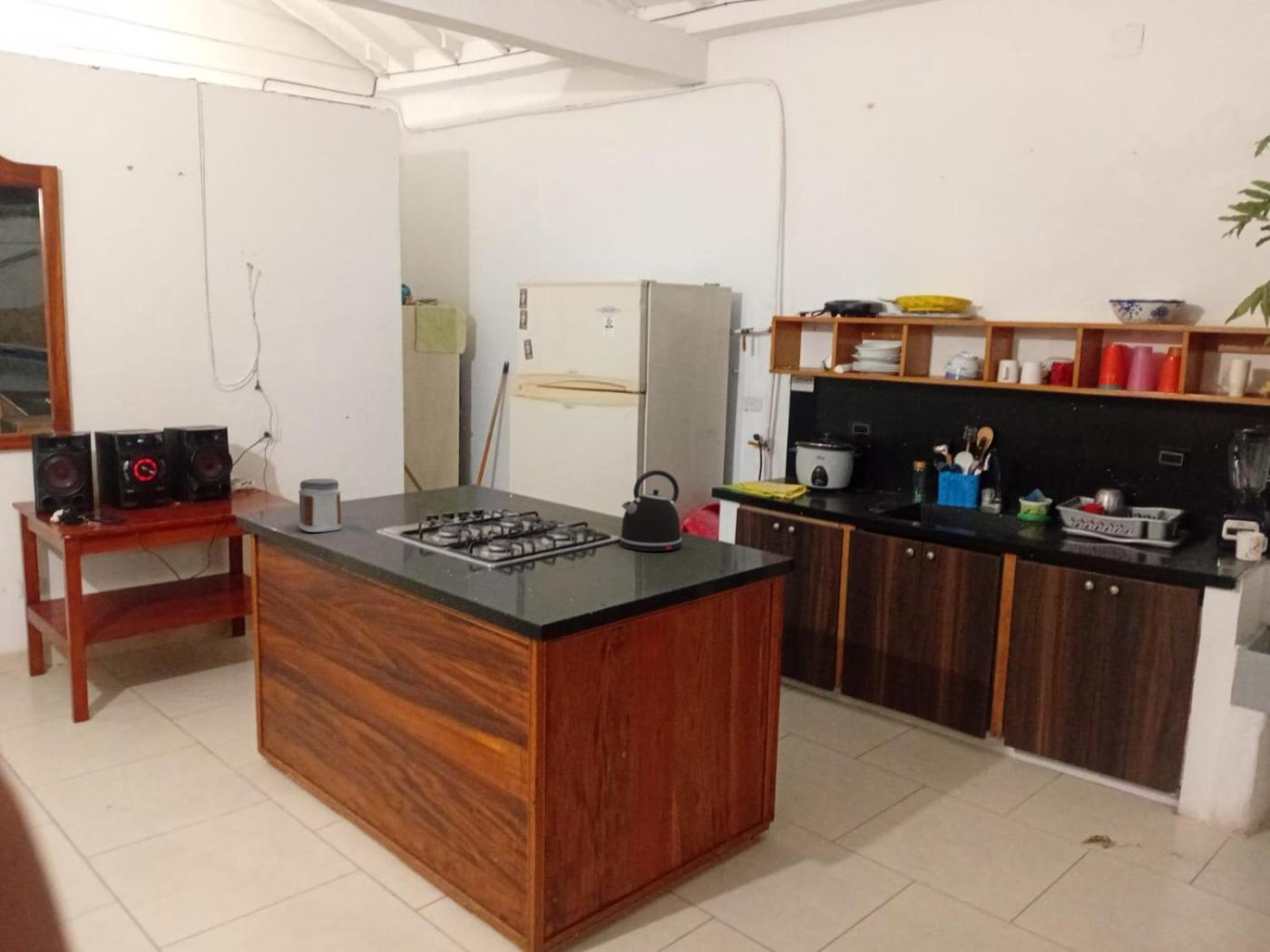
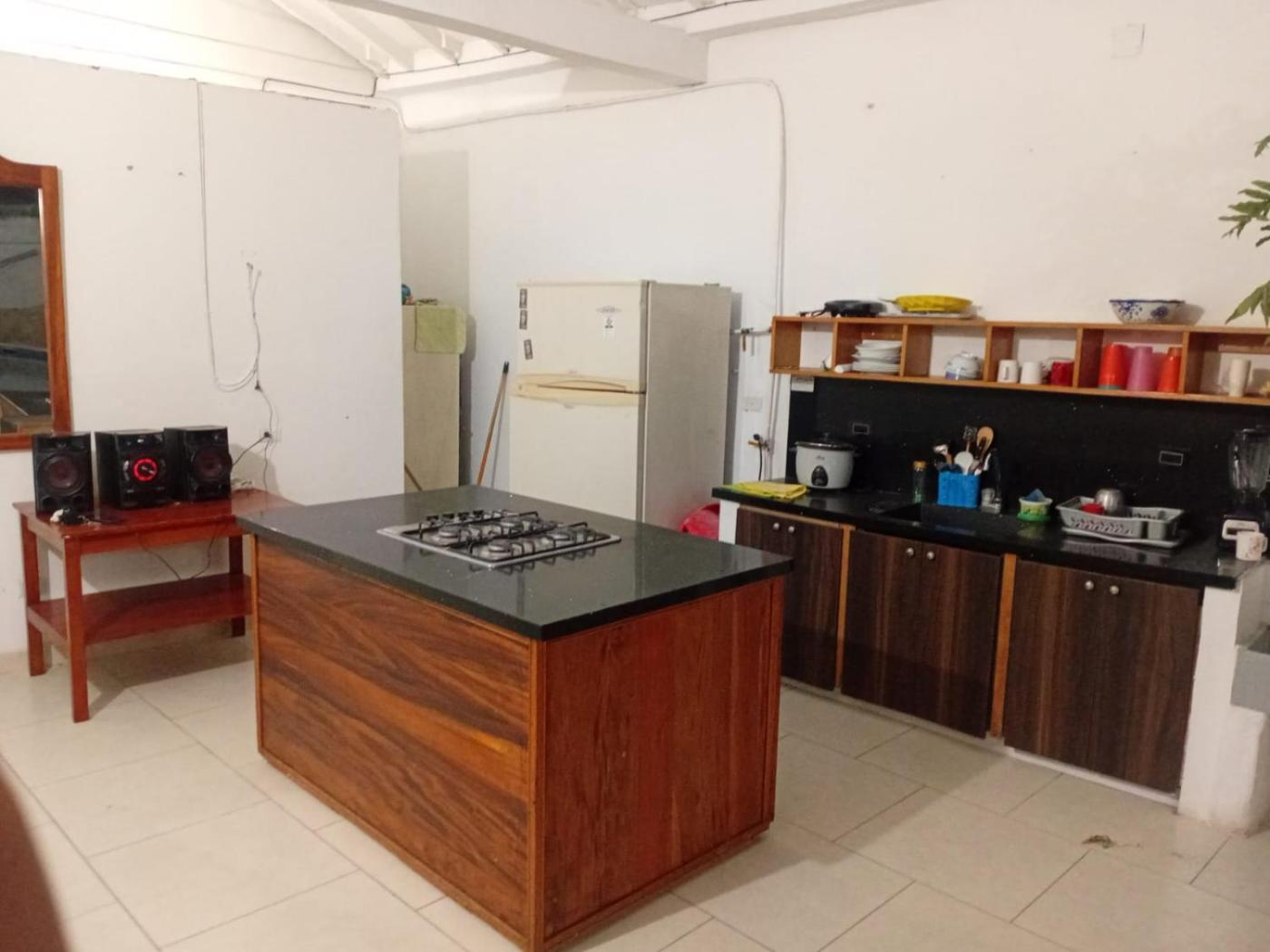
- kettle (651, 507)
- jar (319, 504)
